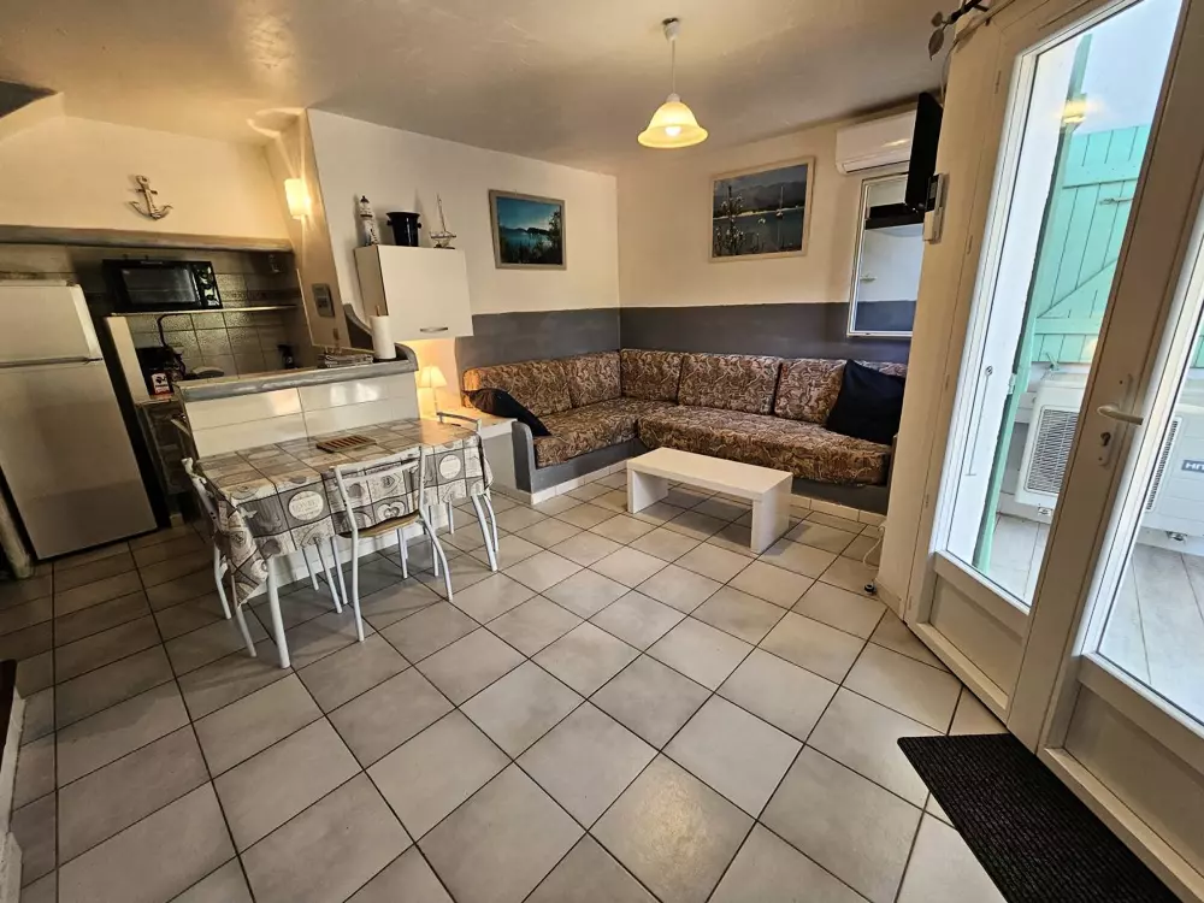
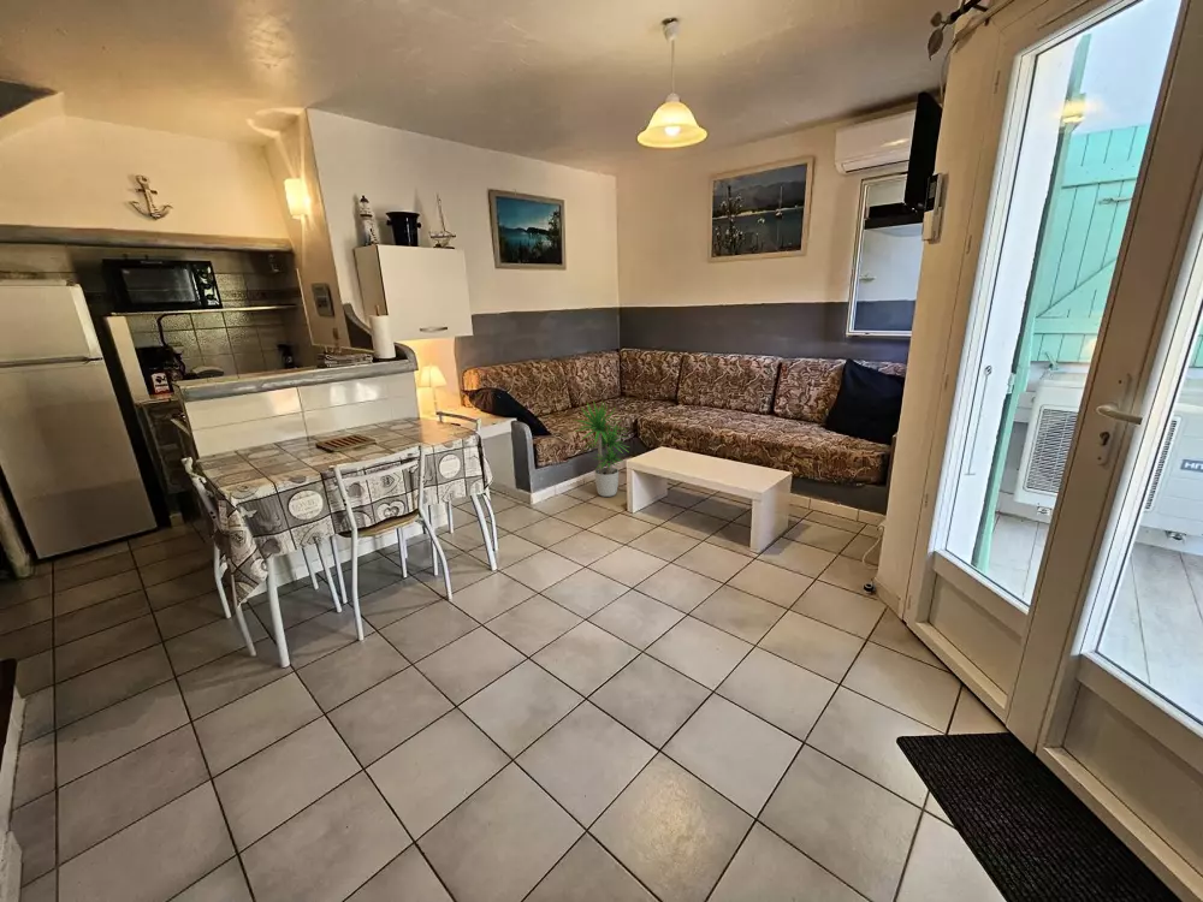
+ potted plant (604, 446)
